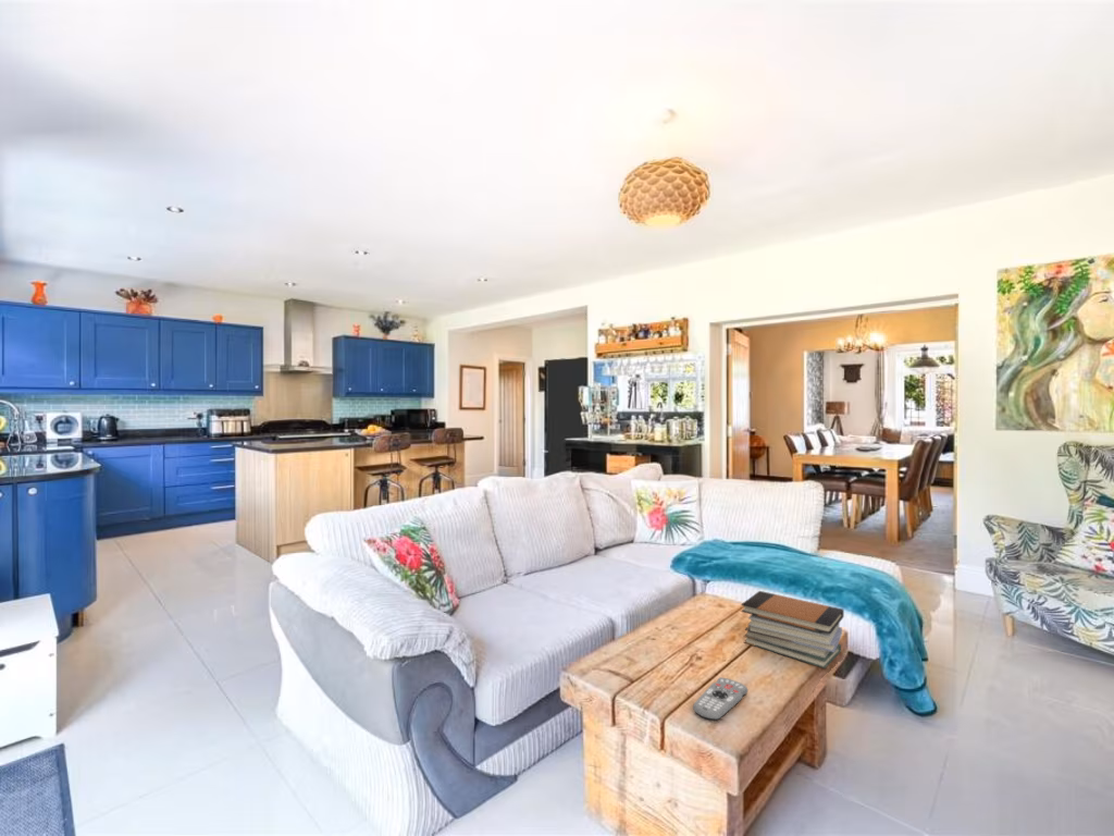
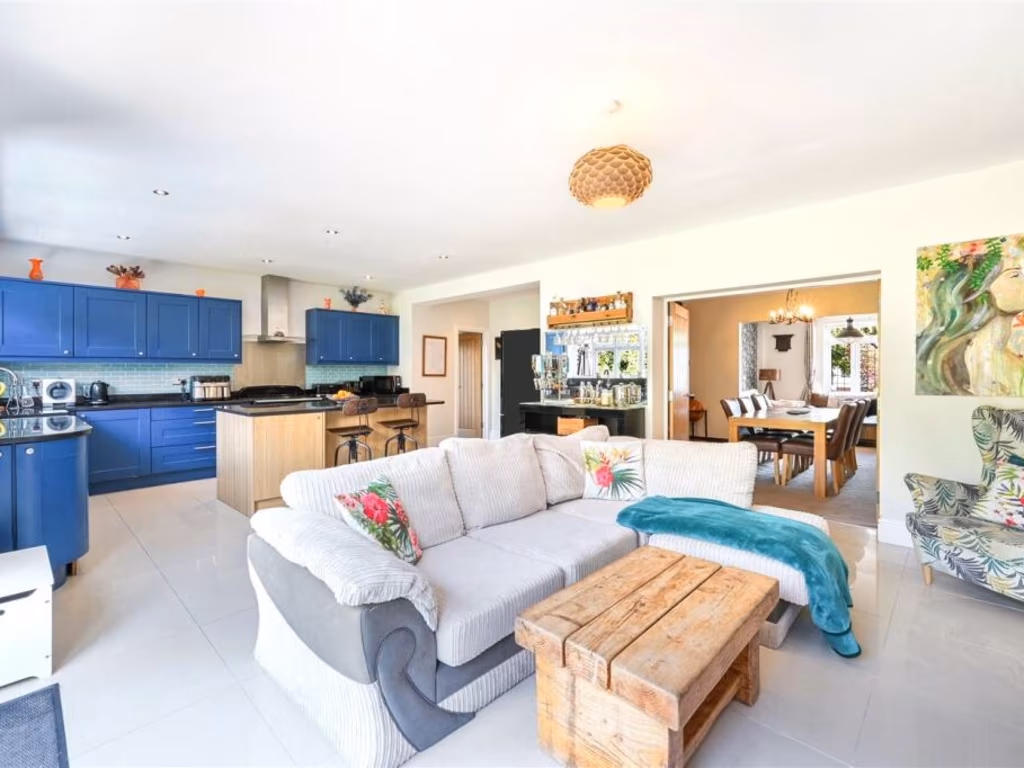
- remote control (719, 698)
- book stack (792, 627)
